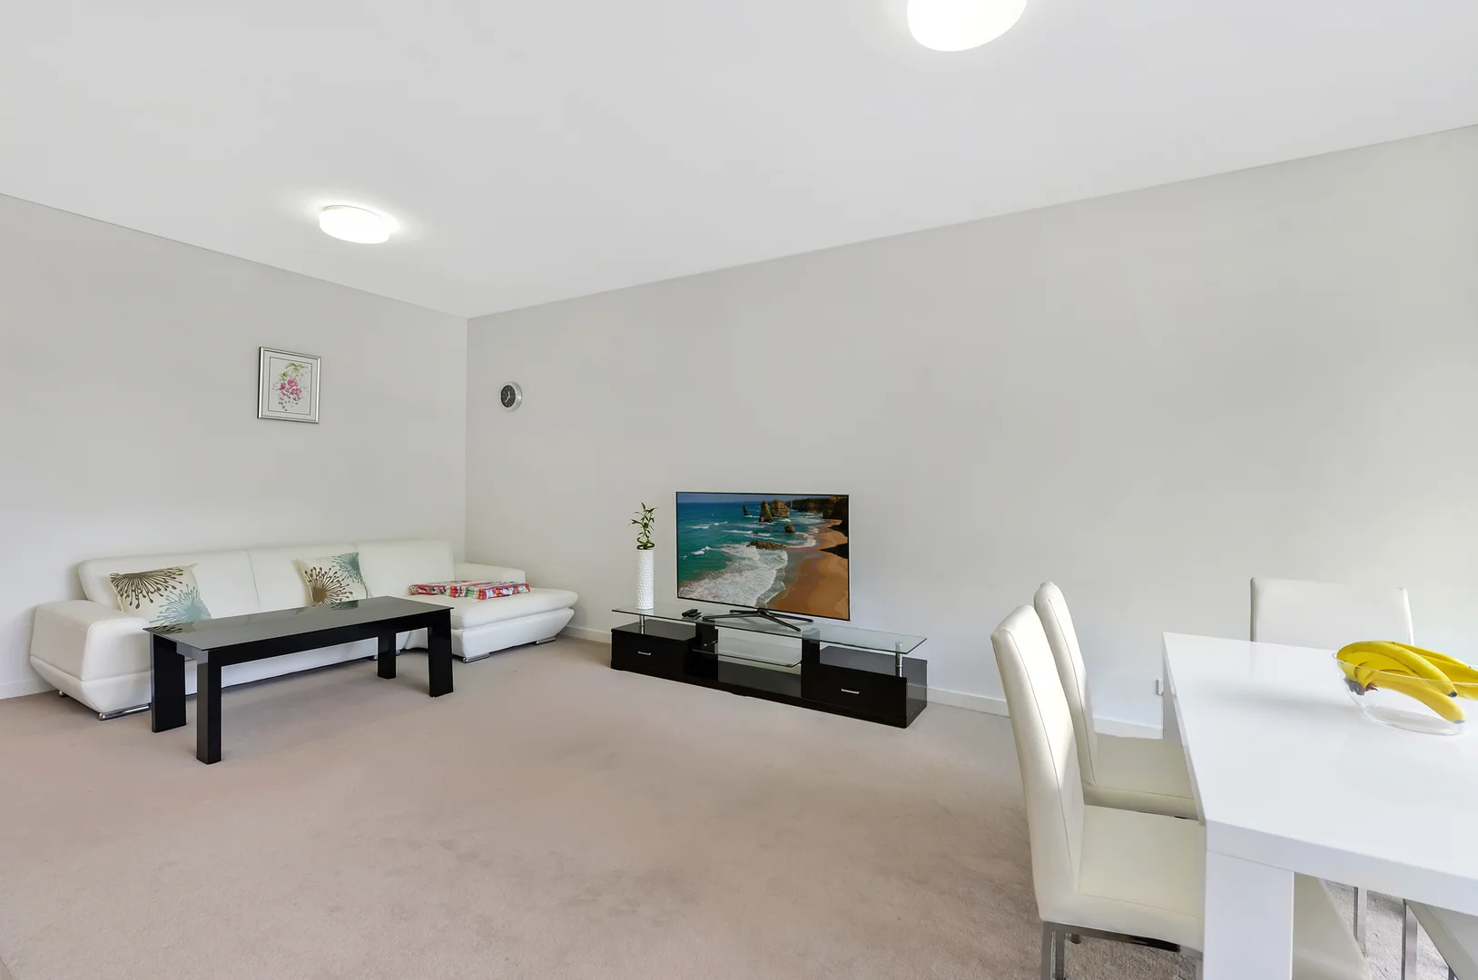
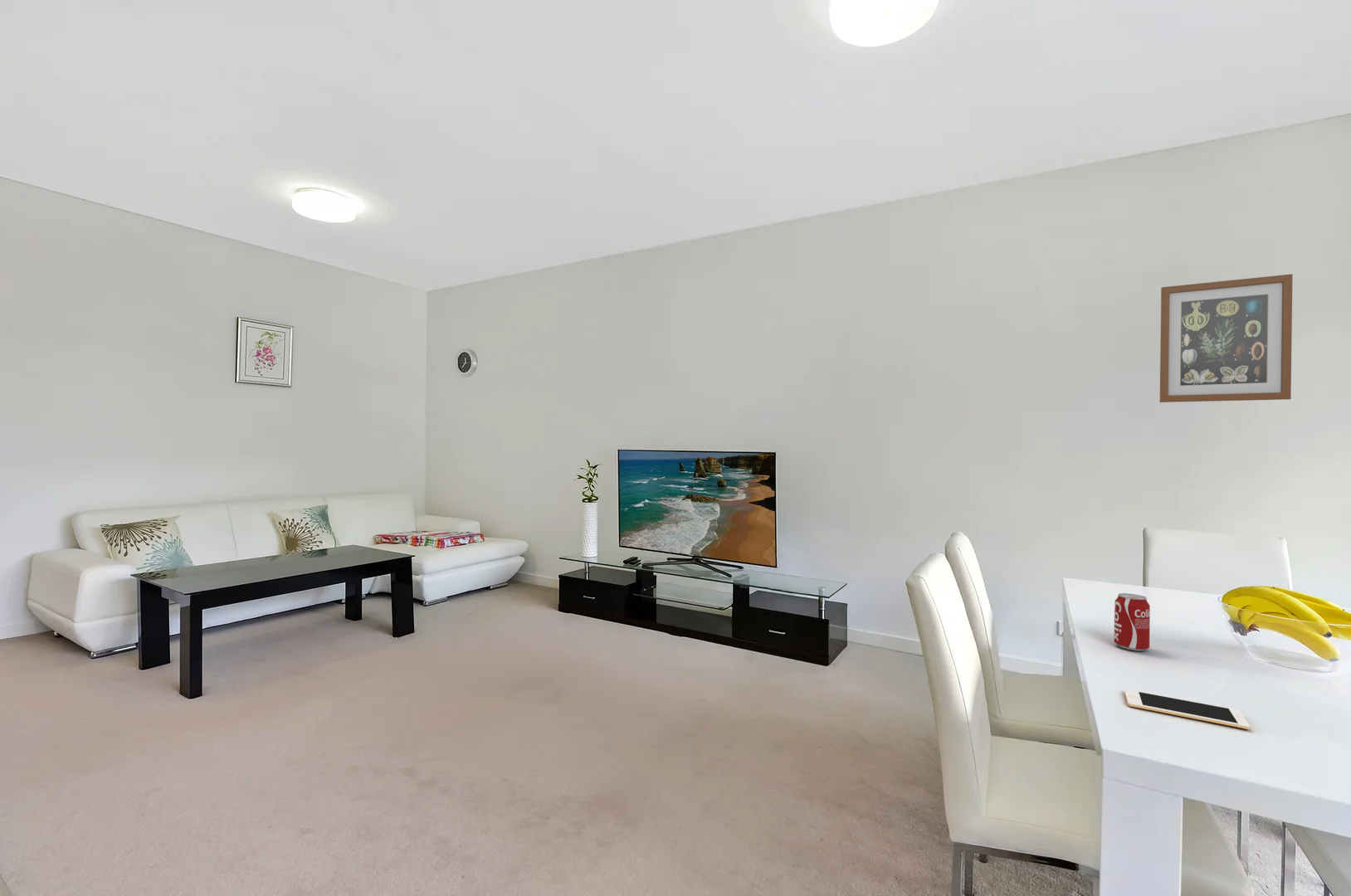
+ wall art (1222, 341)
+ cell phone (1183, 708)
+ beverage can (1131, 621)
